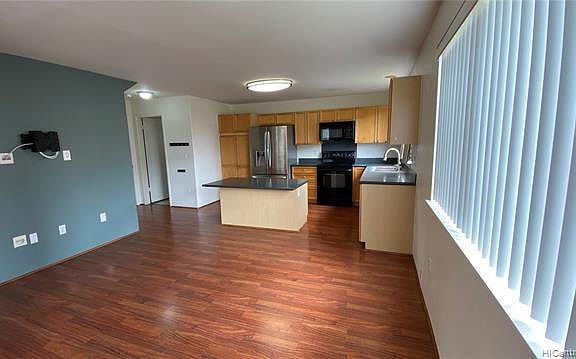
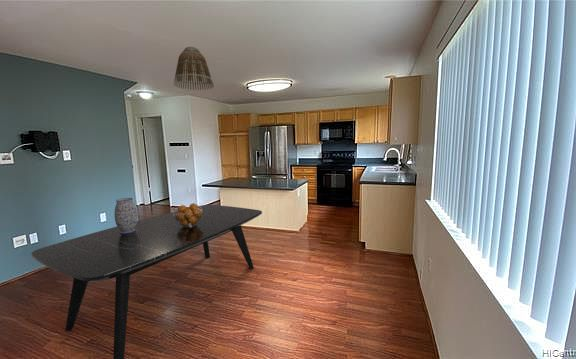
+ lamp shade (192, 67)
+ dining table (172, 256)
+ vase (126, 215)
+ fruit basket (188, 214)
